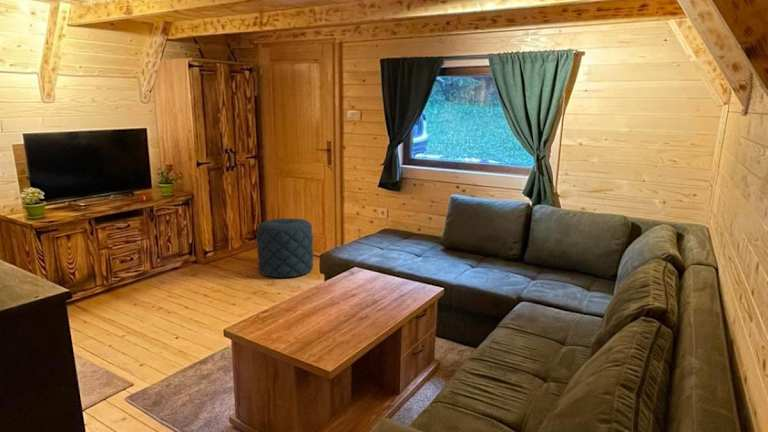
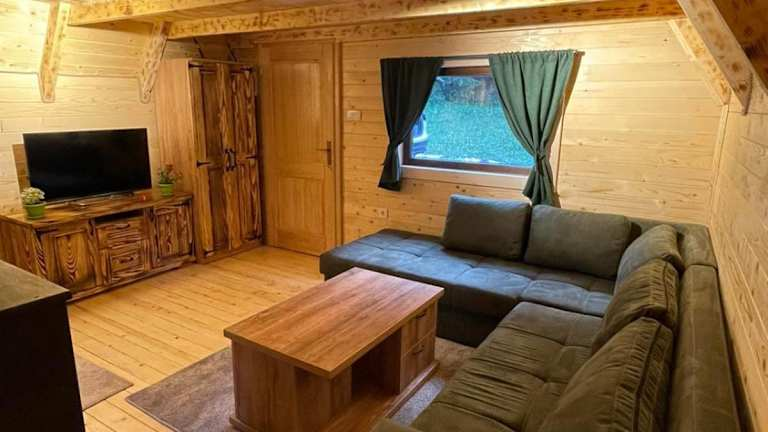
- pouf (285, 245)
